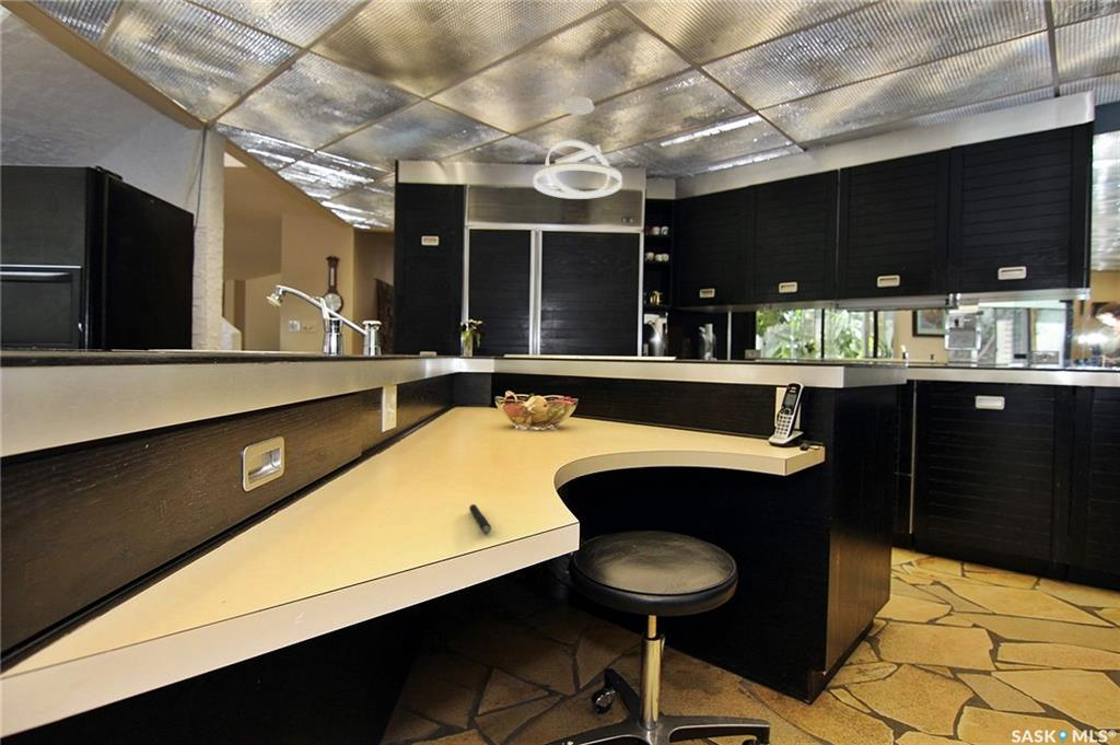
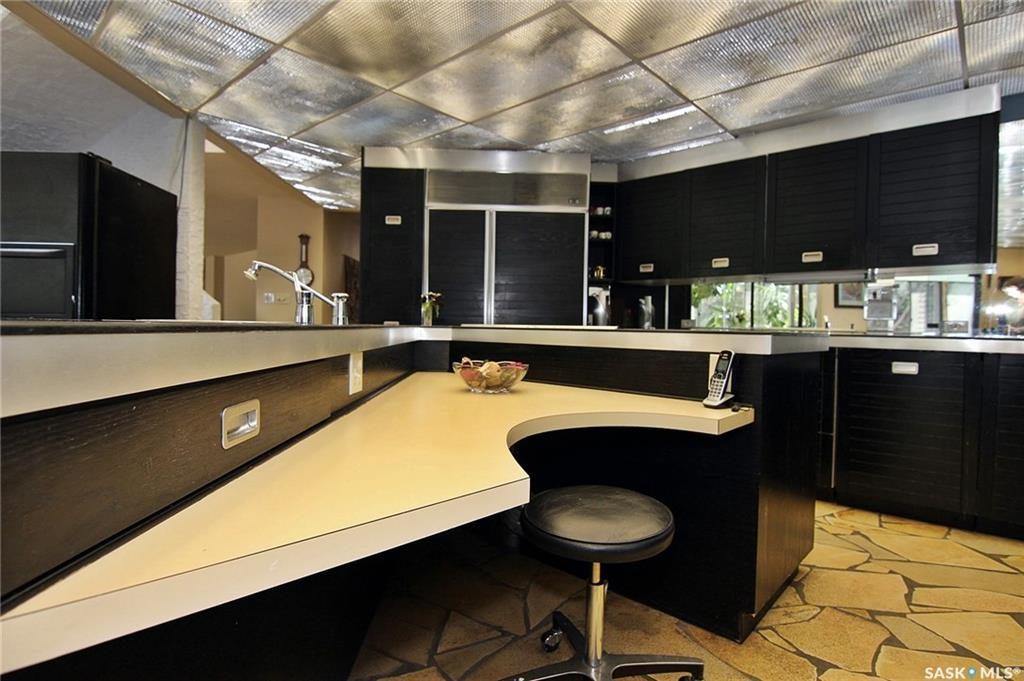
- pendant light (578, 147)
- pen (478, 516)
